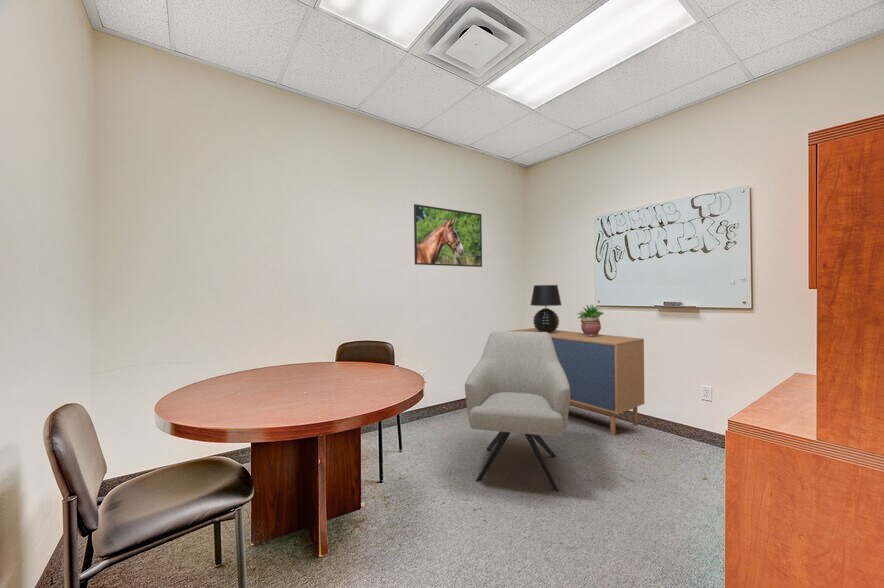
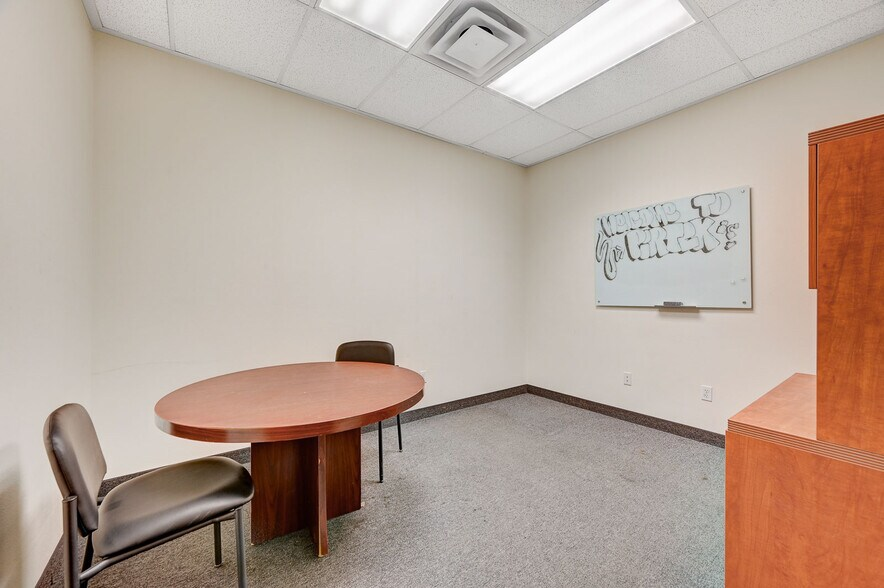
- storage cabinet (568, 373)
- chair (517, 402)
- table lamp (545, 308)
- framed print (450, 237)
- potted plant (589, 319)
